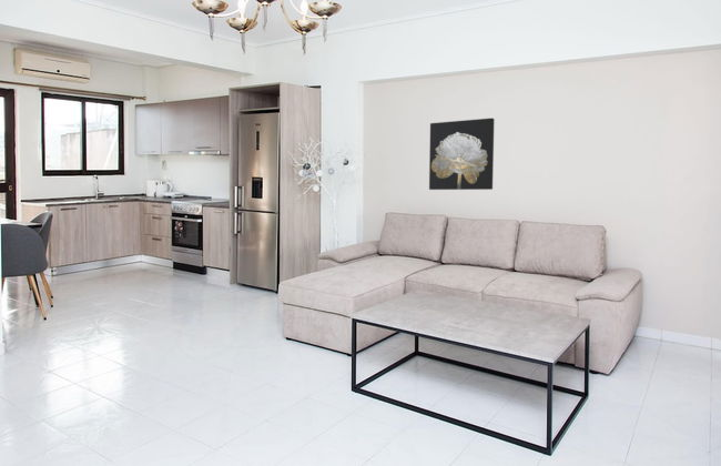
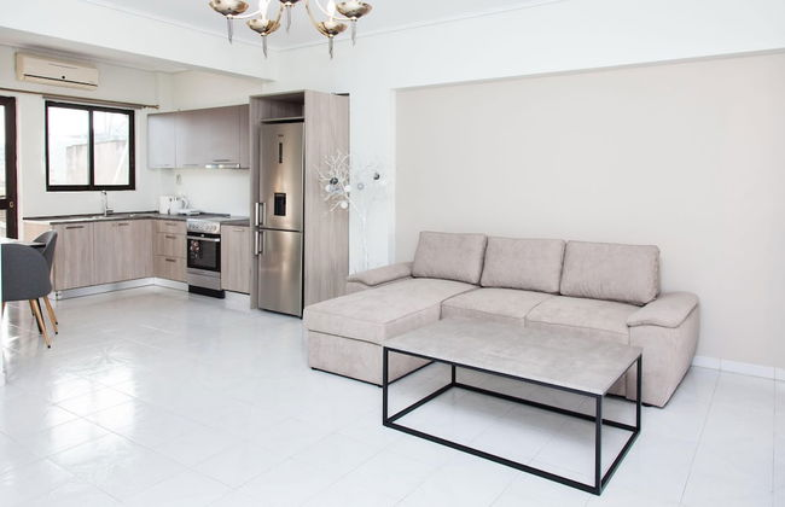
- wall art (460, 155)
